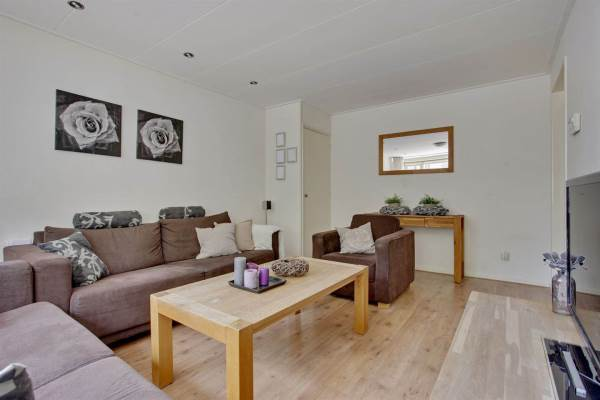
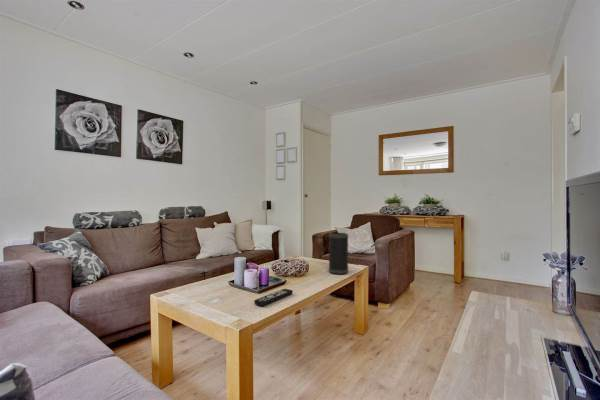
+ speaker (338, 252)
+ remote control (274, 296)
